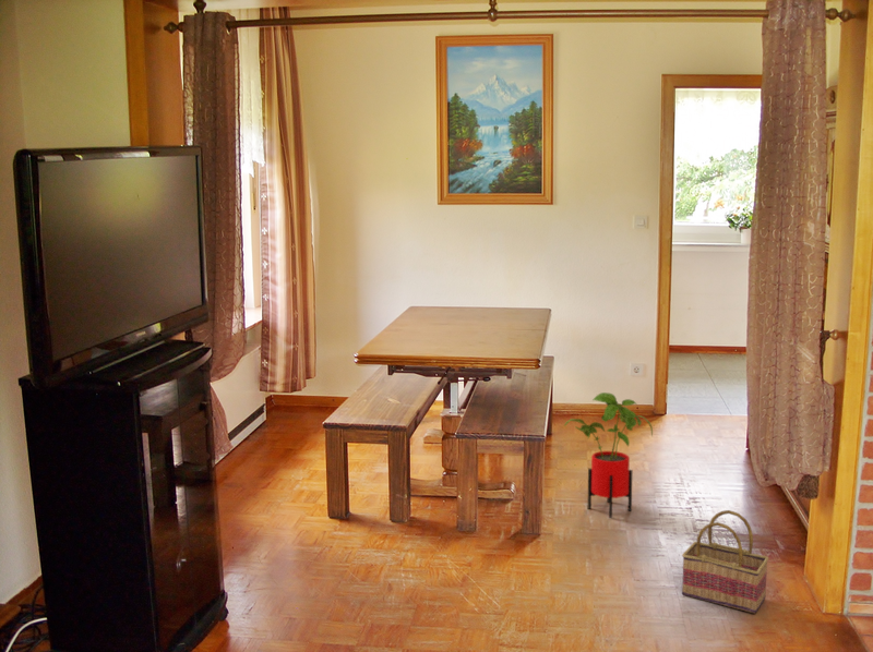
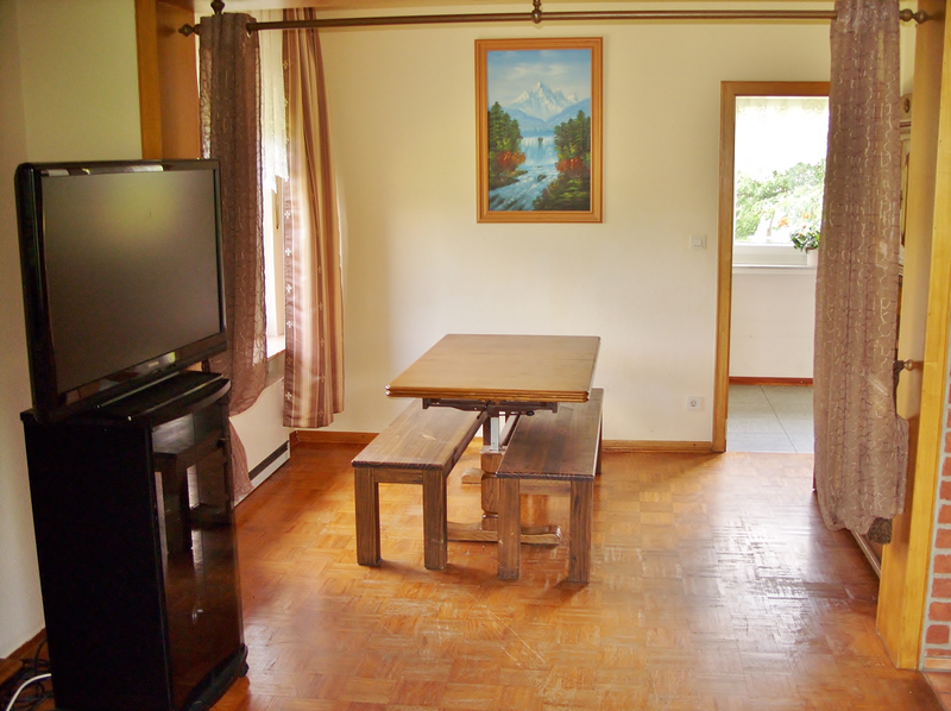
- house plant (608, 451)
- basket (725, 556)
